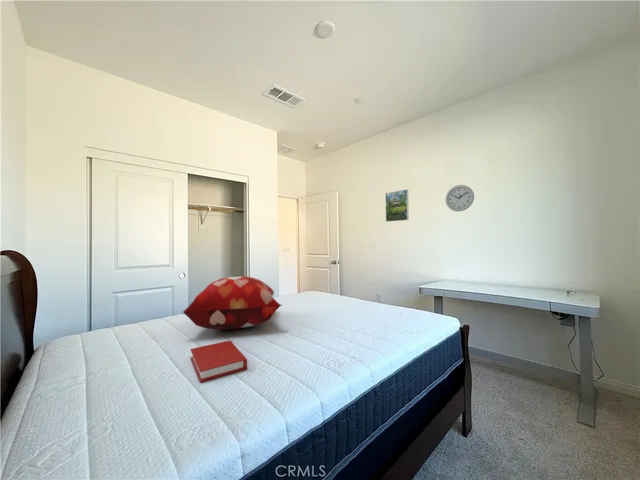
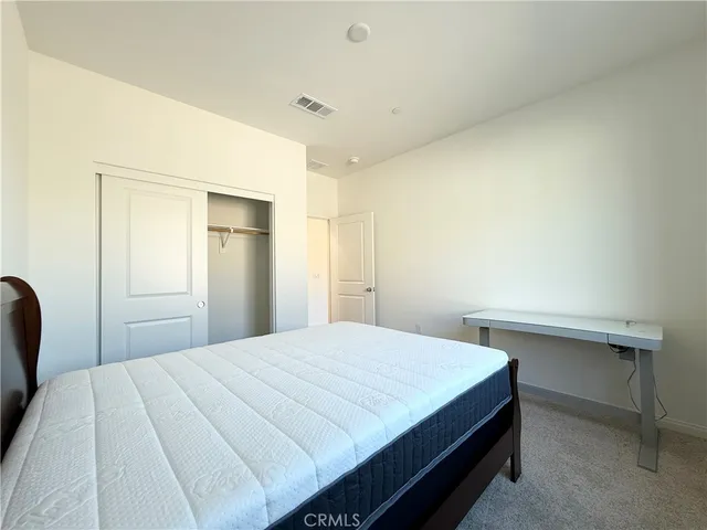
- wall clock (459, 198)
- book (217, 358)
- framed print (396, 206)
- decorative pillow (237, 300)
